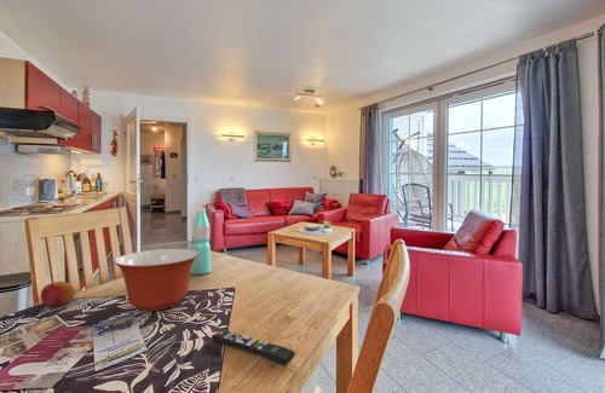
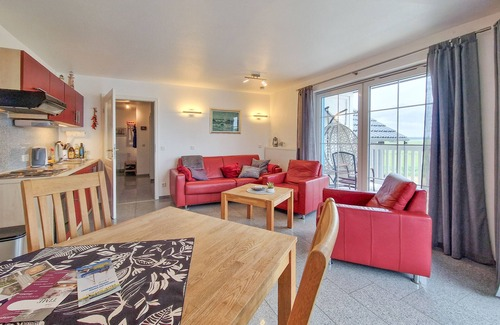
- mixing bowl (159, 279)
- fruit (58, 293)
- remote control (250, 345)
- water bottle (201, 239)
